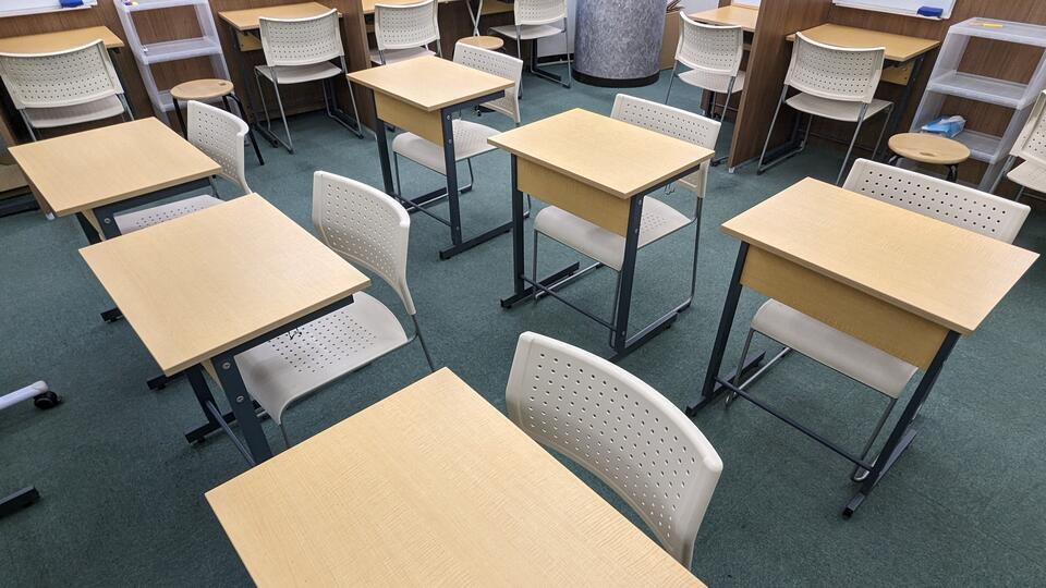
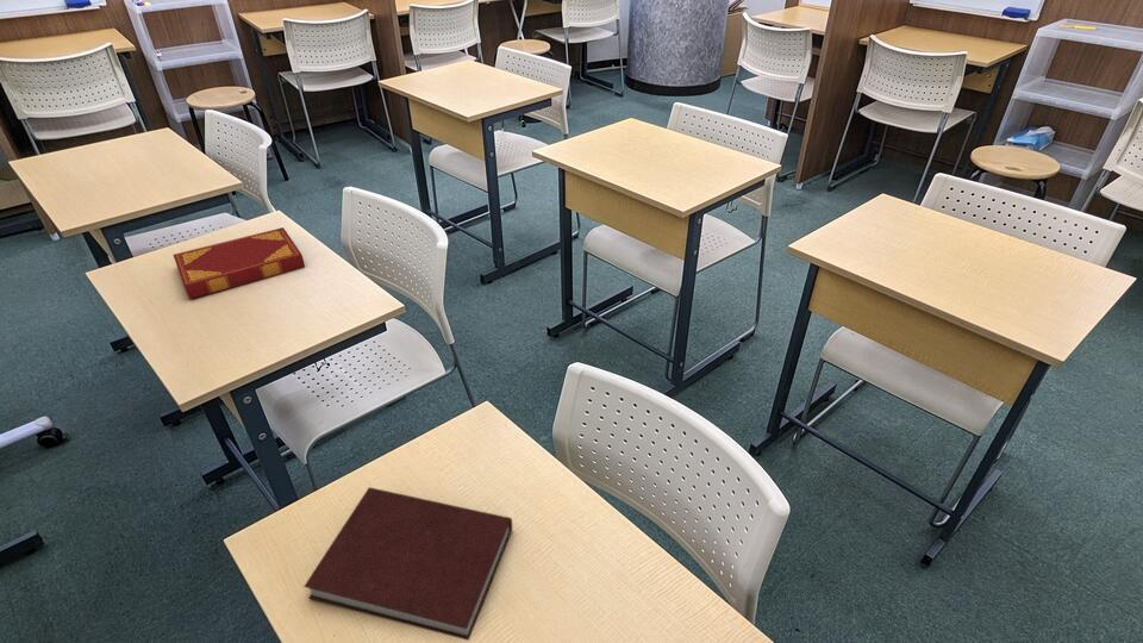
+ notebook (414, 556)
+ hardback book (239, 261)
